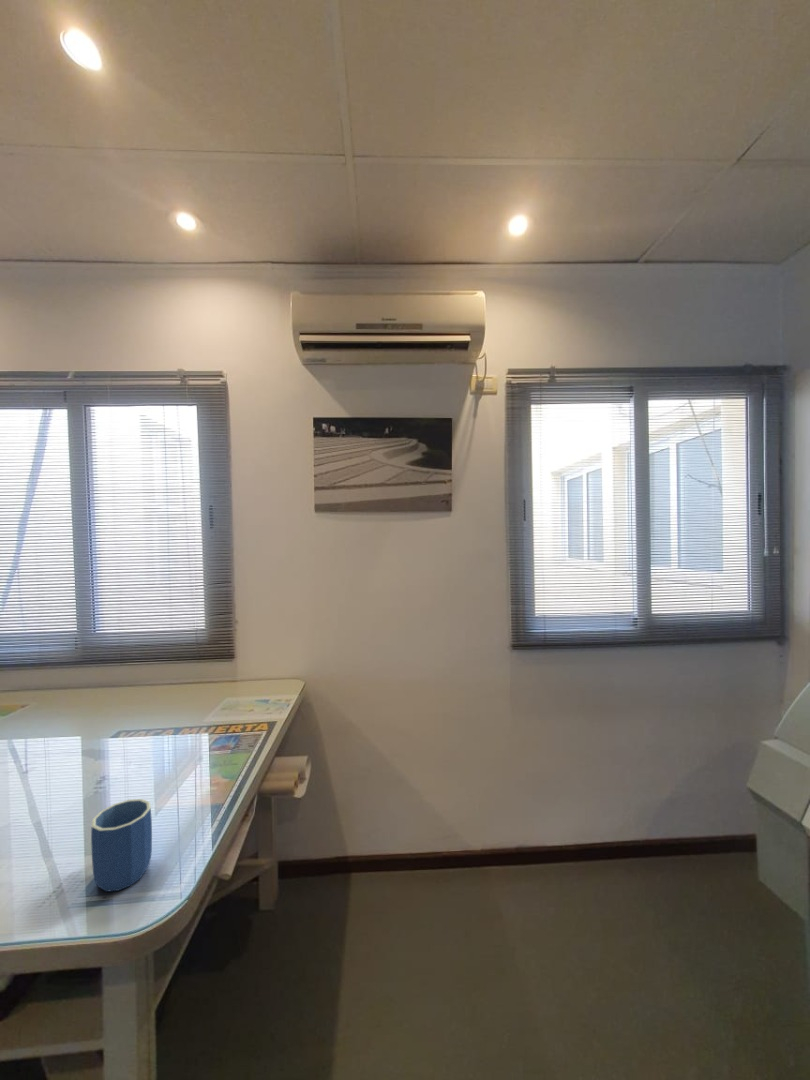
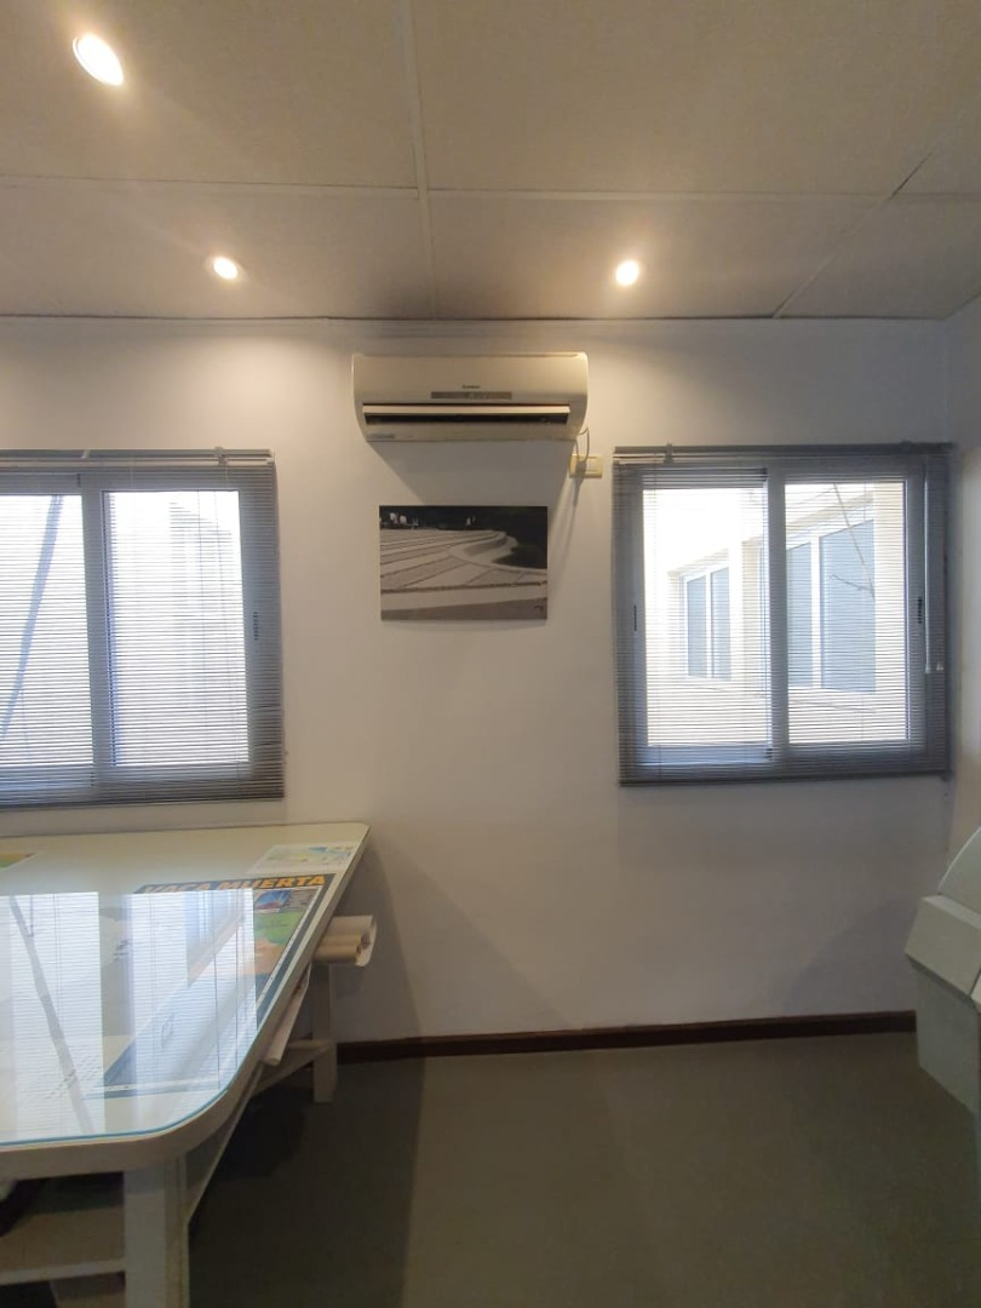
- mug (122, 841)
